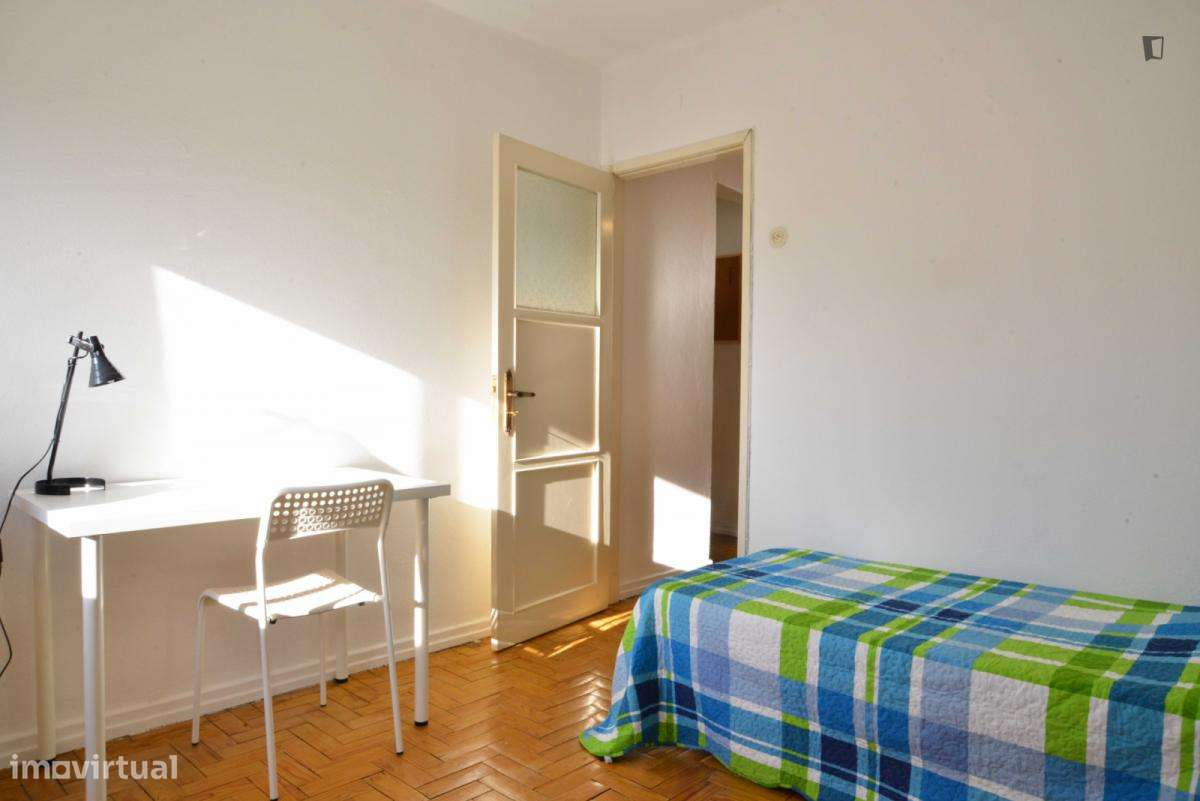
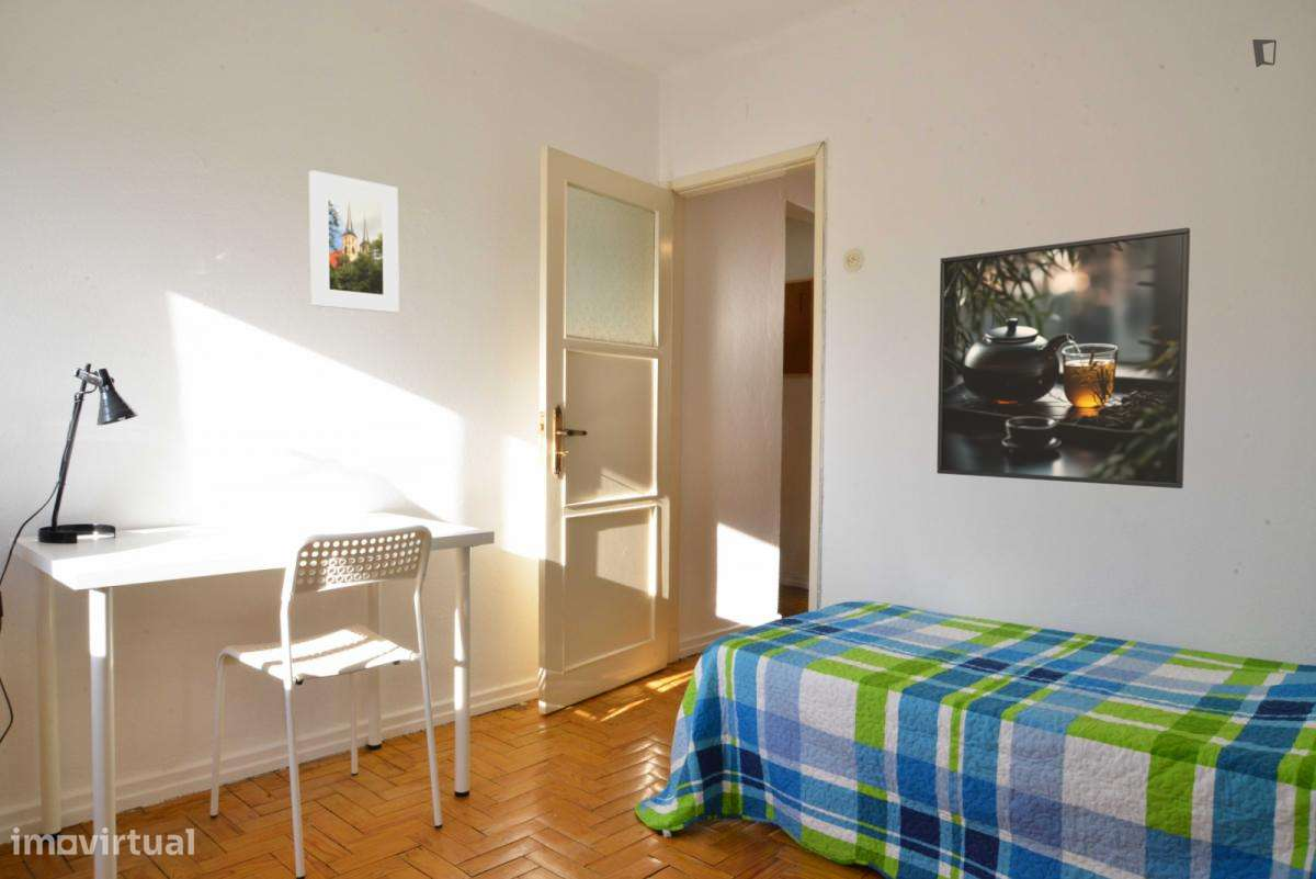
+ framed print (355, 244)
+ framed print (1051, 362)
